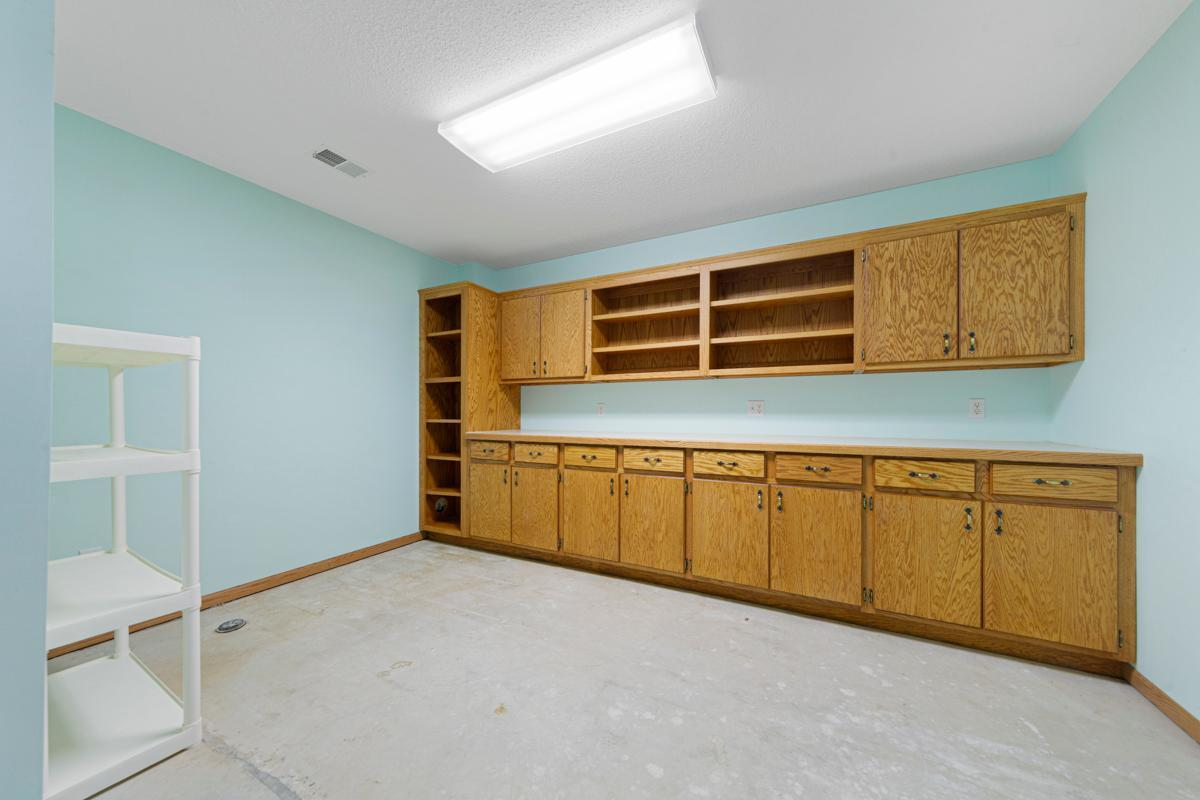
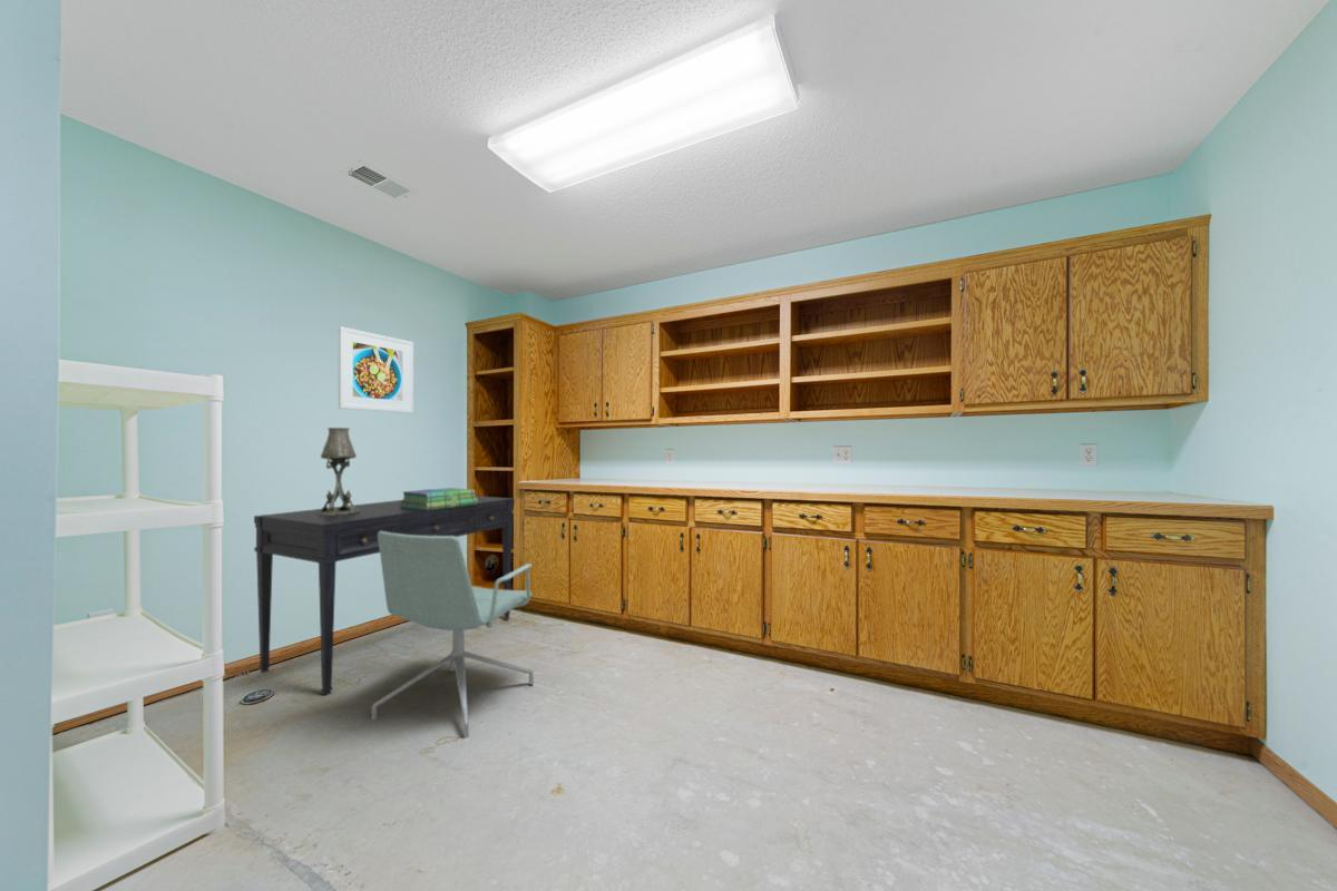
+ stack of books (439, 497)
+ office chair (456, 613)
+ table lamp (339, 470)
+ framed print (378, 372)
+ desk (379, 551)
